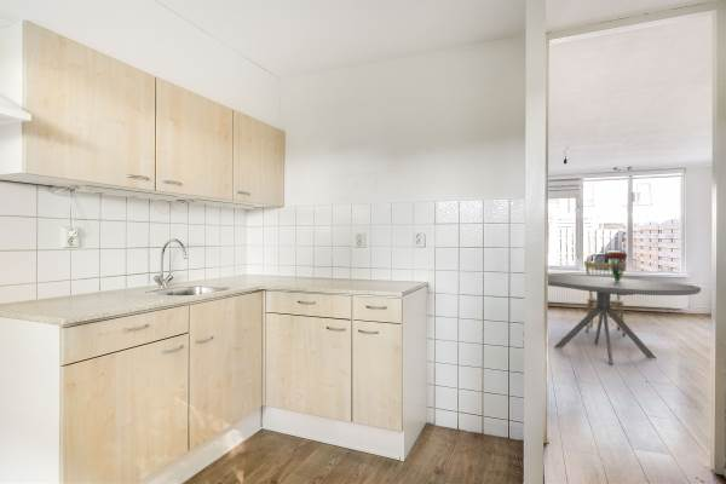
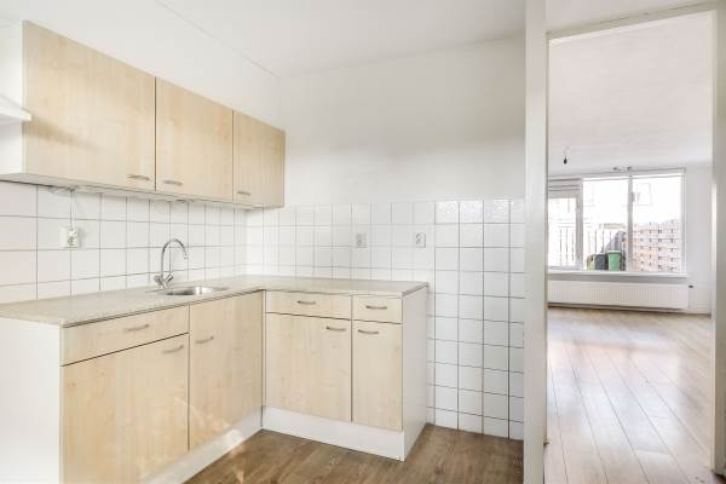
- dining chair (610, 299)
- dining table (604, 316)
- bouquet (616, 266)
